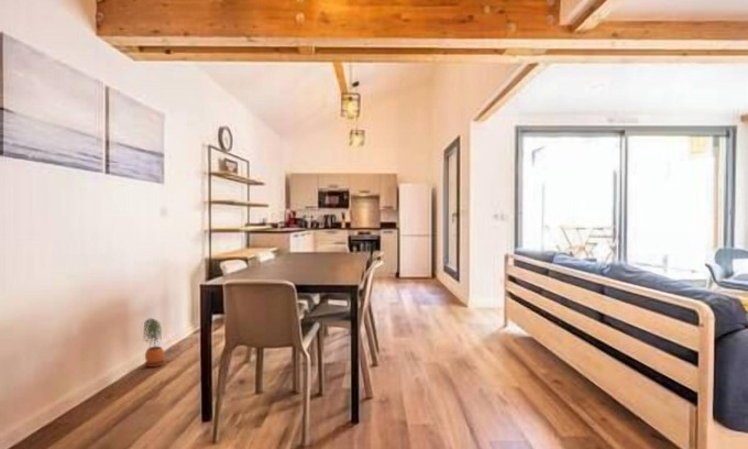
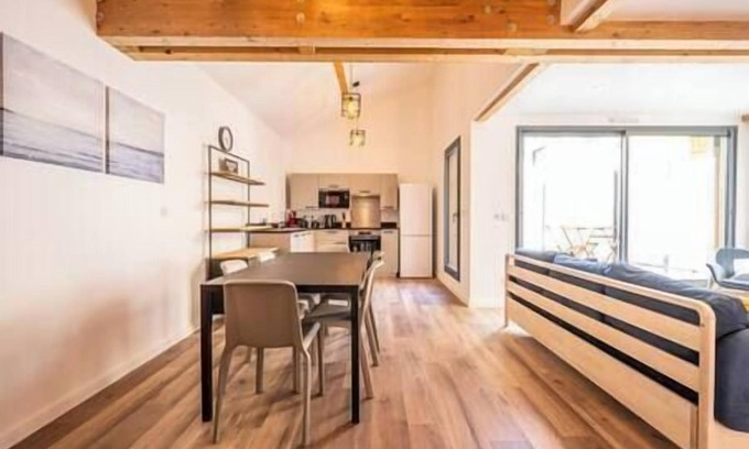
- potted plant (153, 341)
